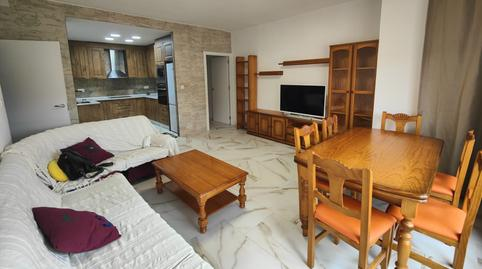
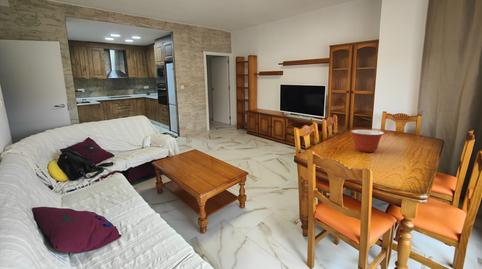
+ mixing bowl (366, 141)
